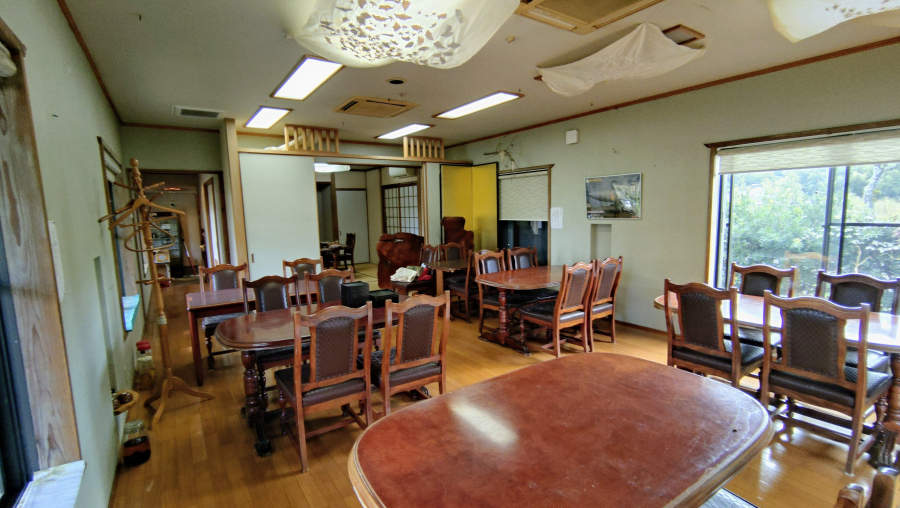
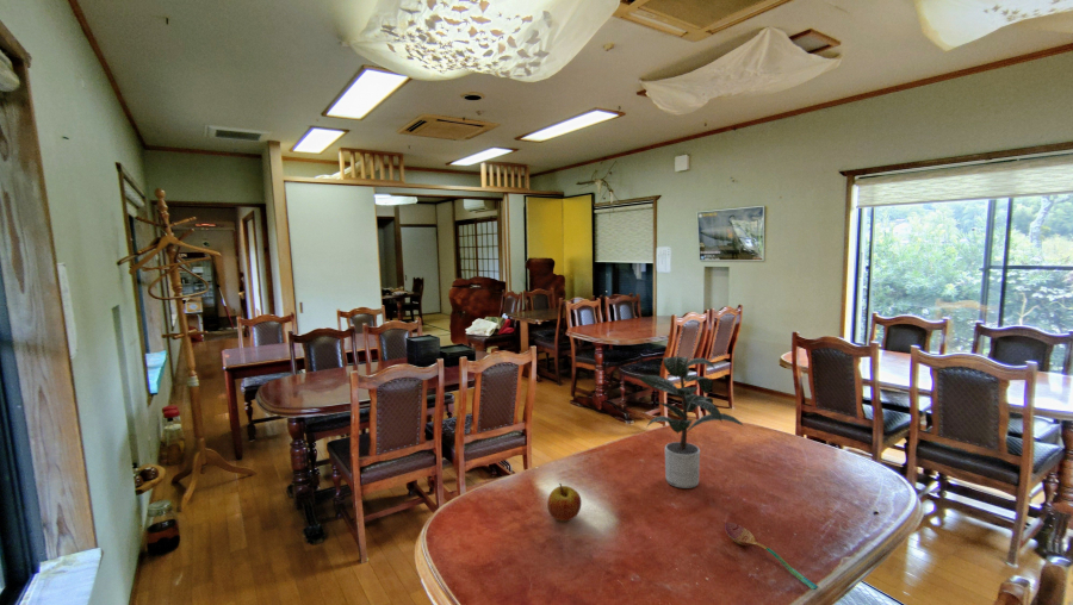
+ apple (564, 500)
+ soupspoon (768, 550)
+ potted plant (689, 411)
